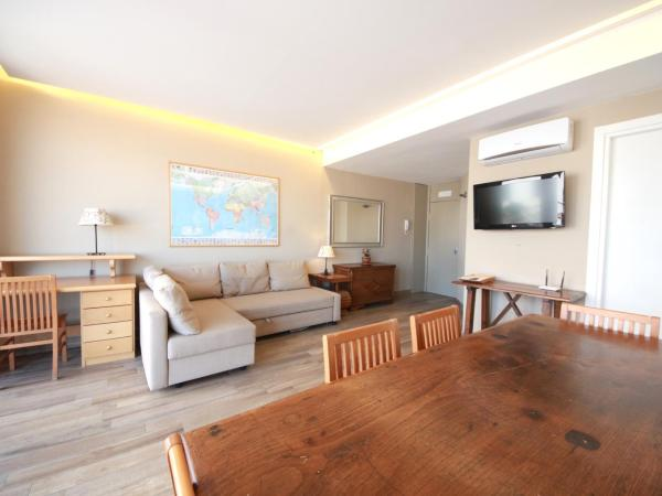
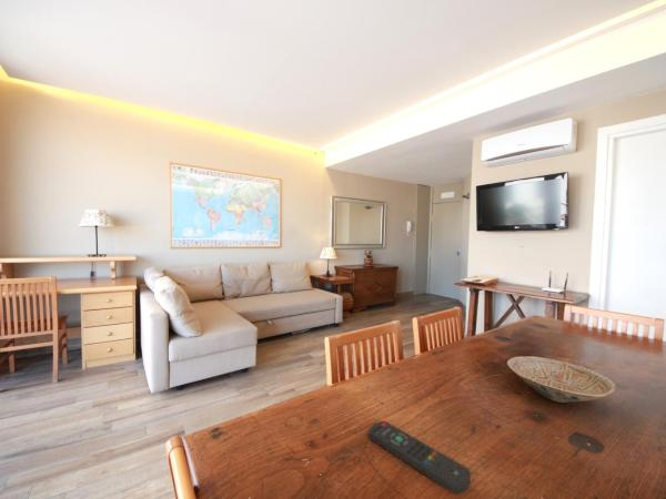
+ remote control (414, 451)
+ bowl (556, 384)
